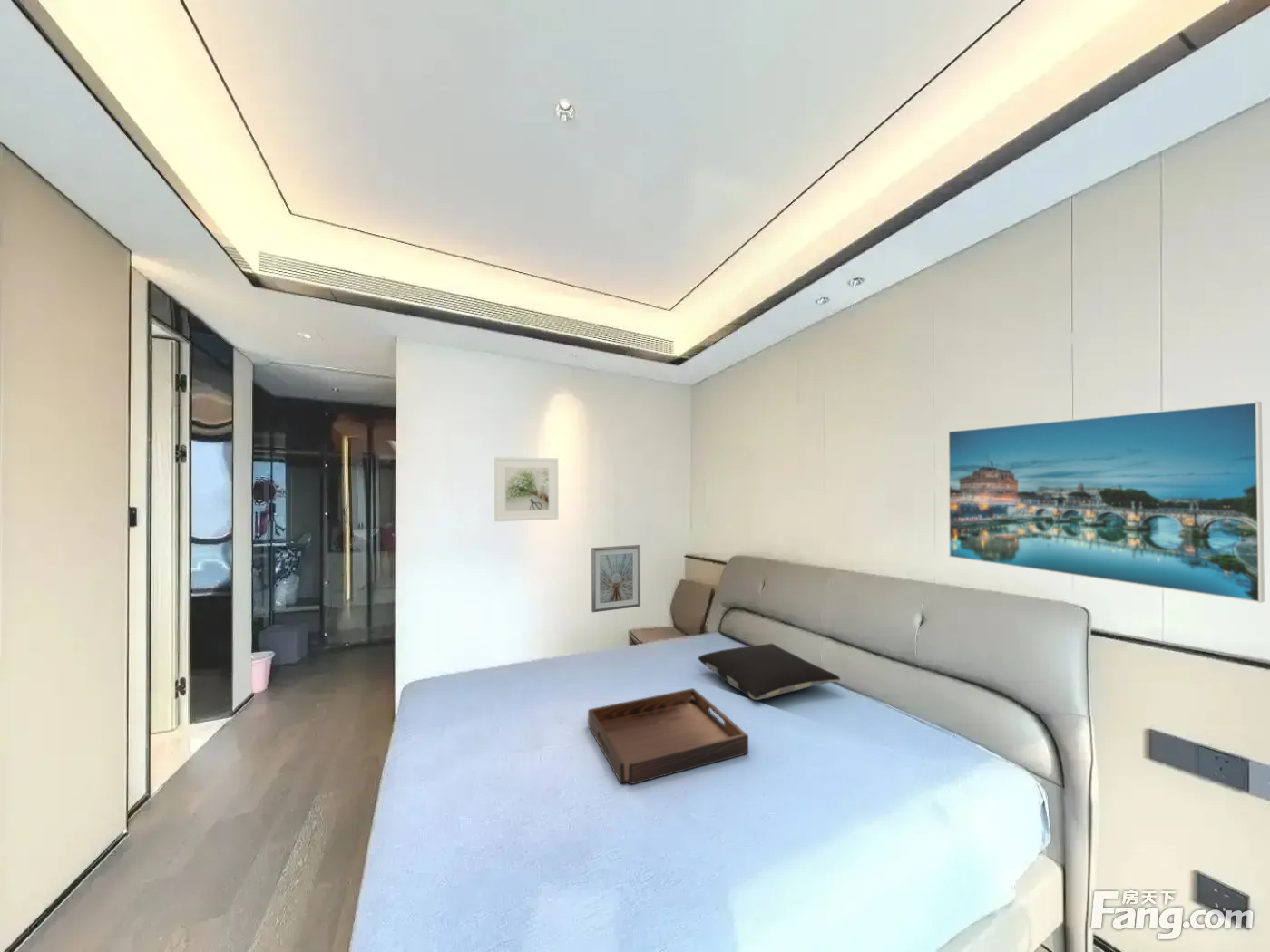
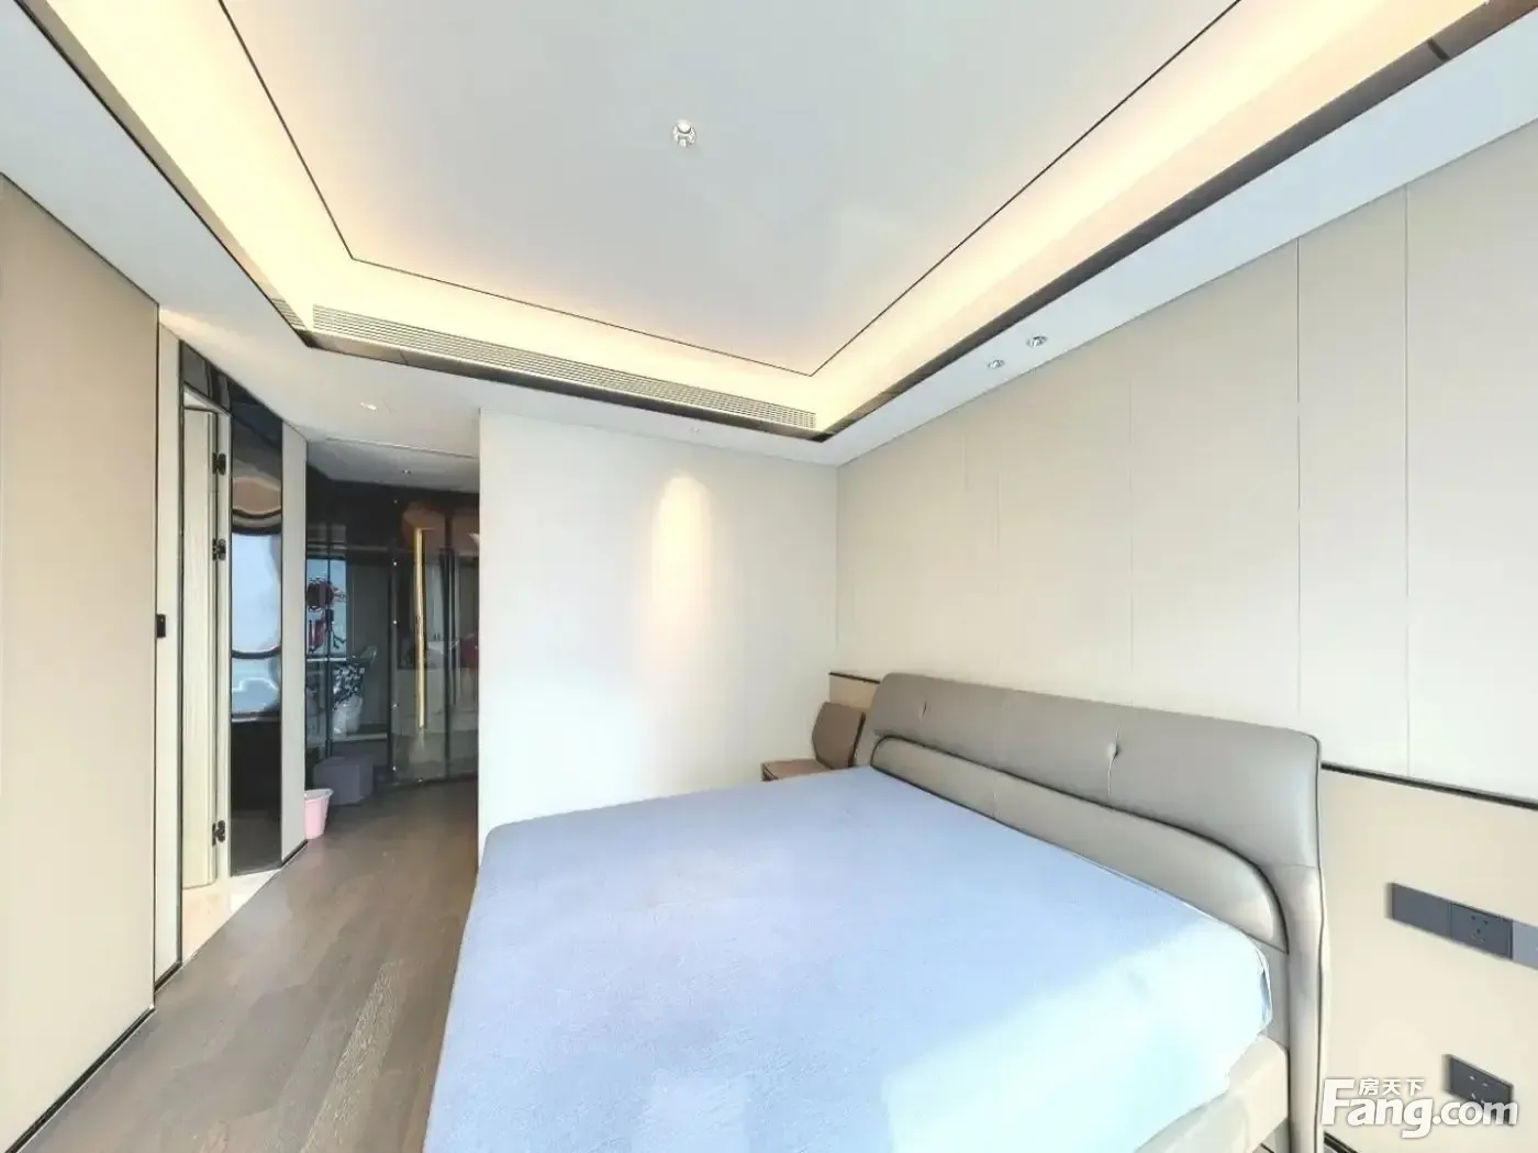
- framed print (527, 489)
- picture frame (616, 578)
- pillow (765, 667)
- serving tray (663, 730)
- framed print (1070, 497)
